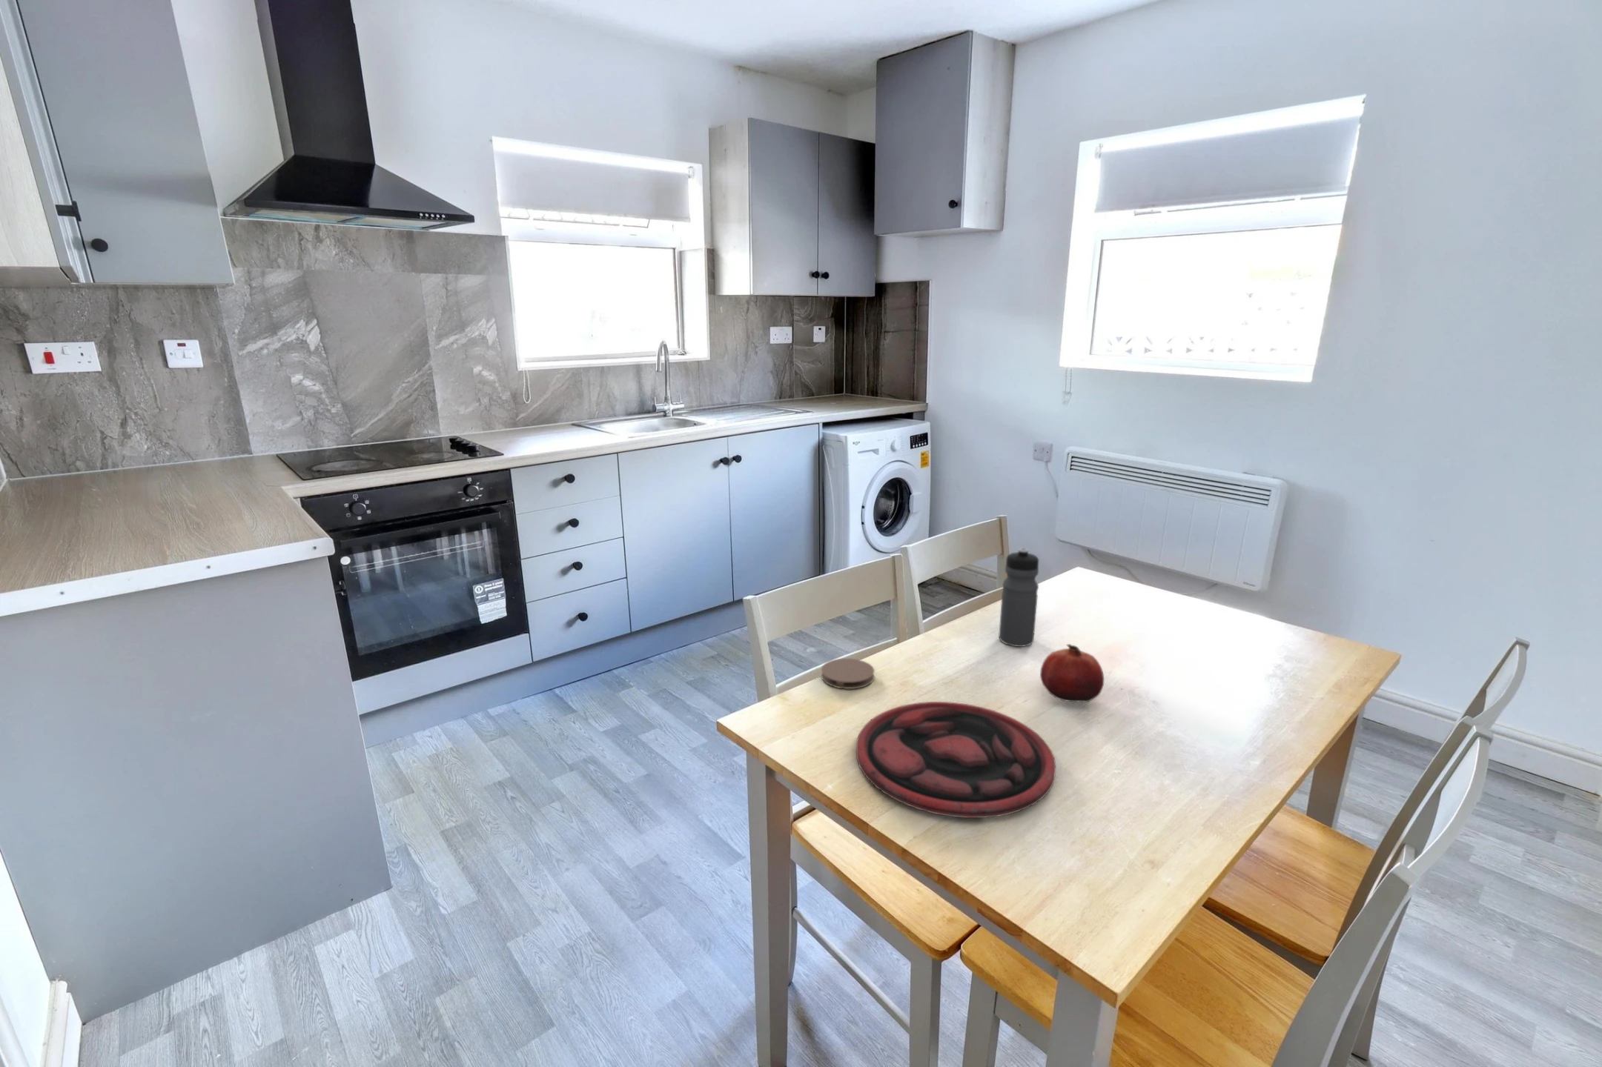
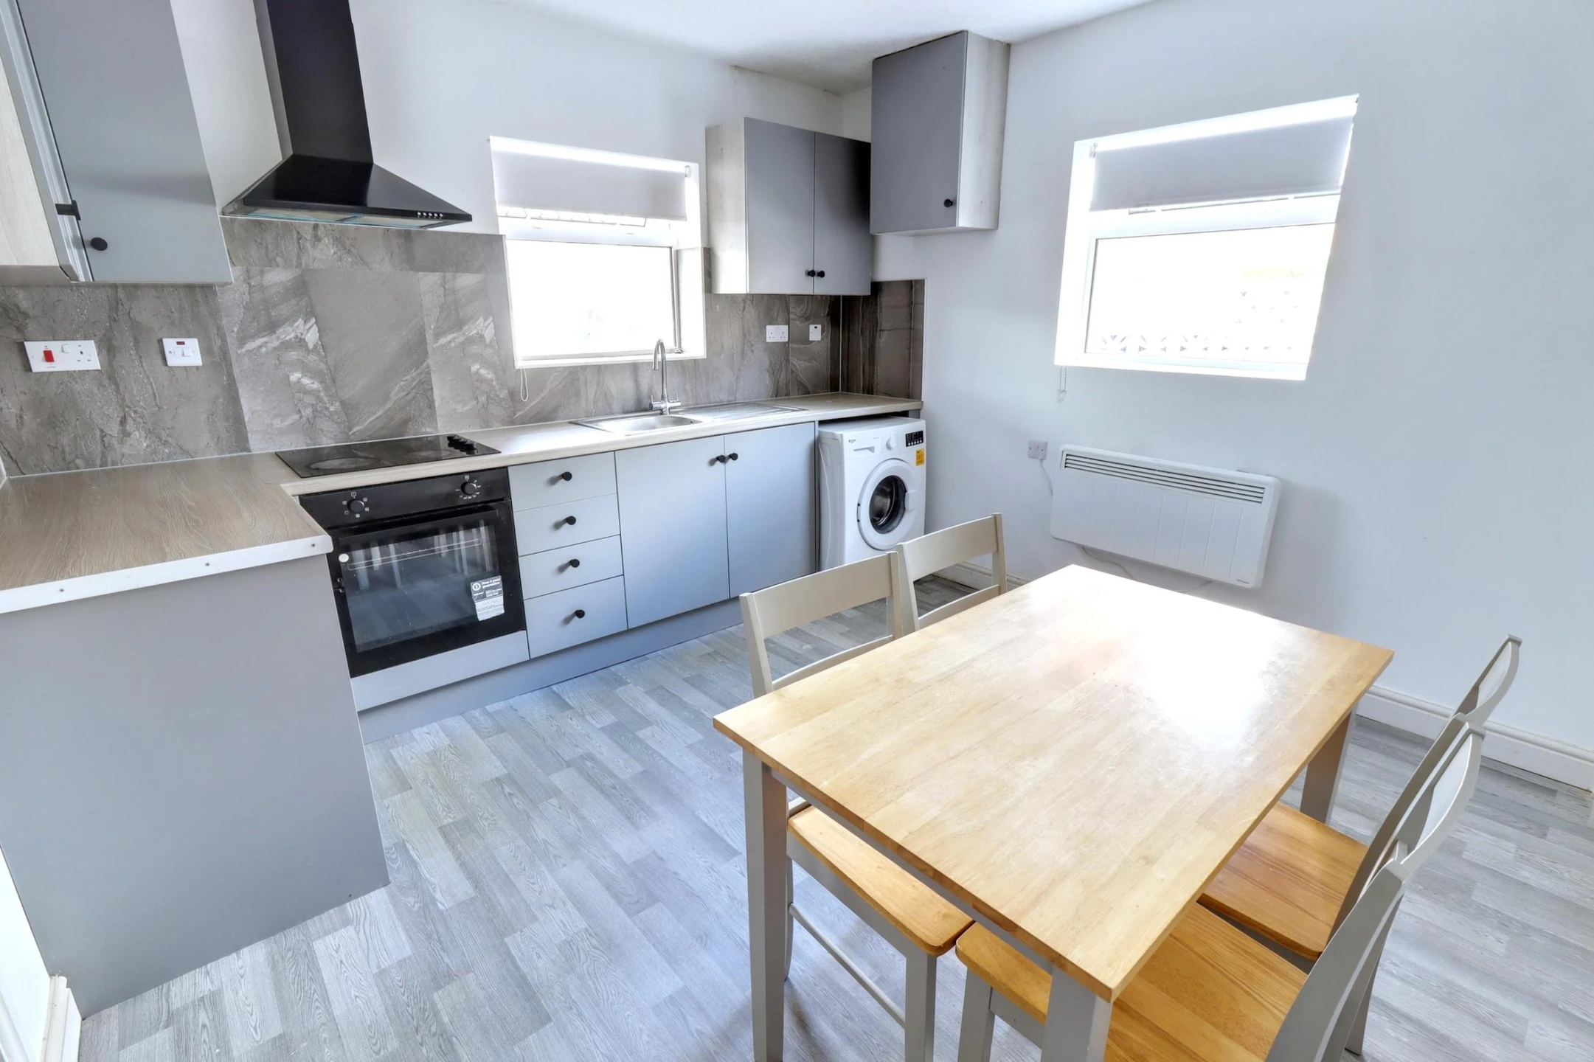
- fruit (1072, 673)
- plate (953, 751)
- water bottle (1020, 595)
- coaster (847, 673)
